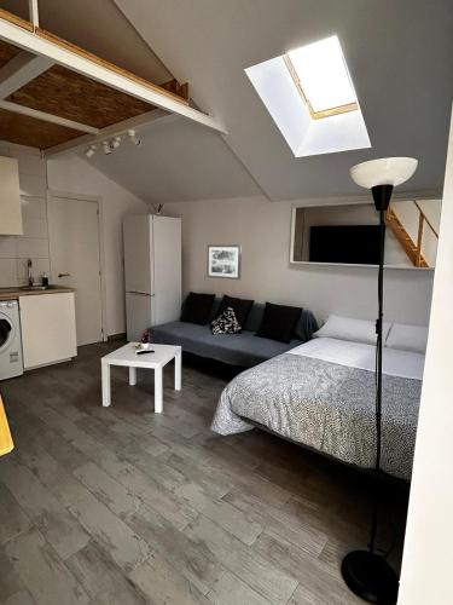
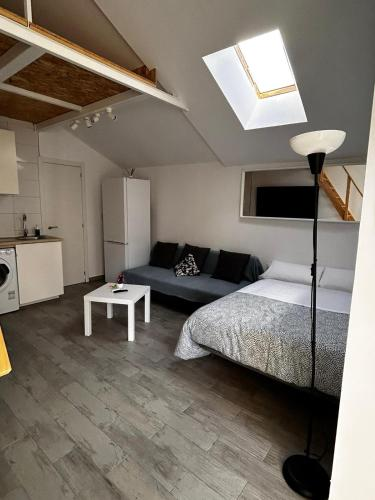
- wall art (223, 261)
